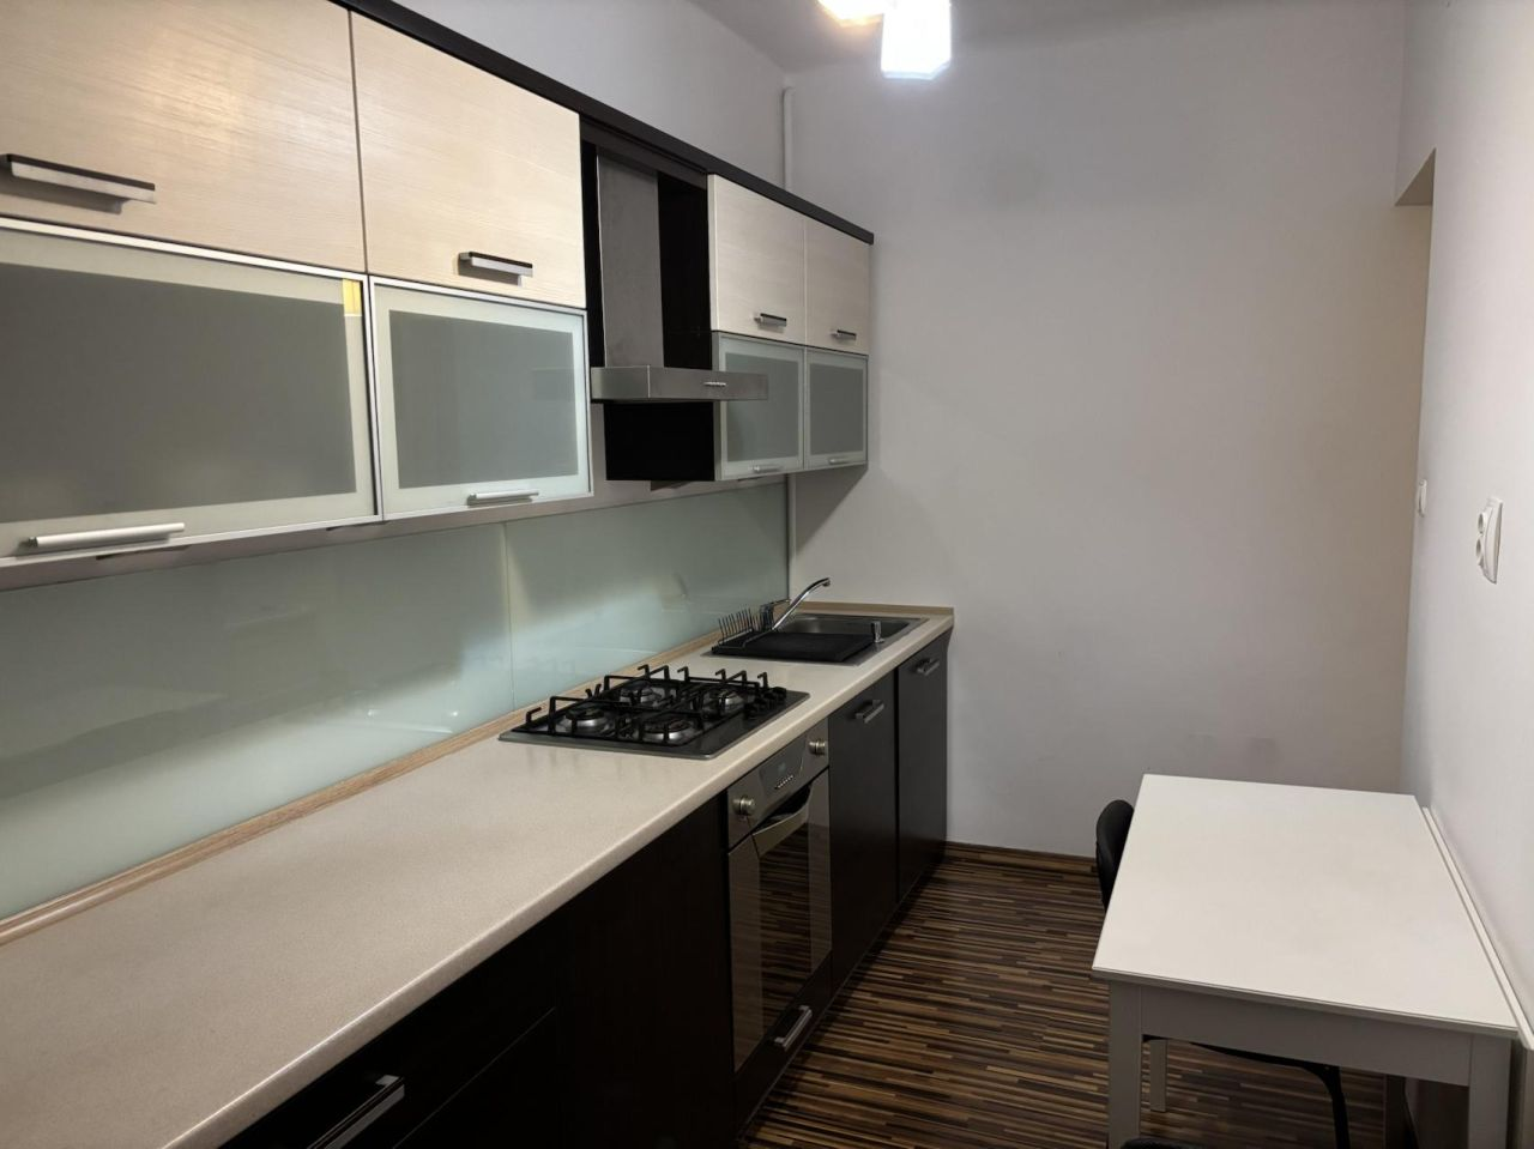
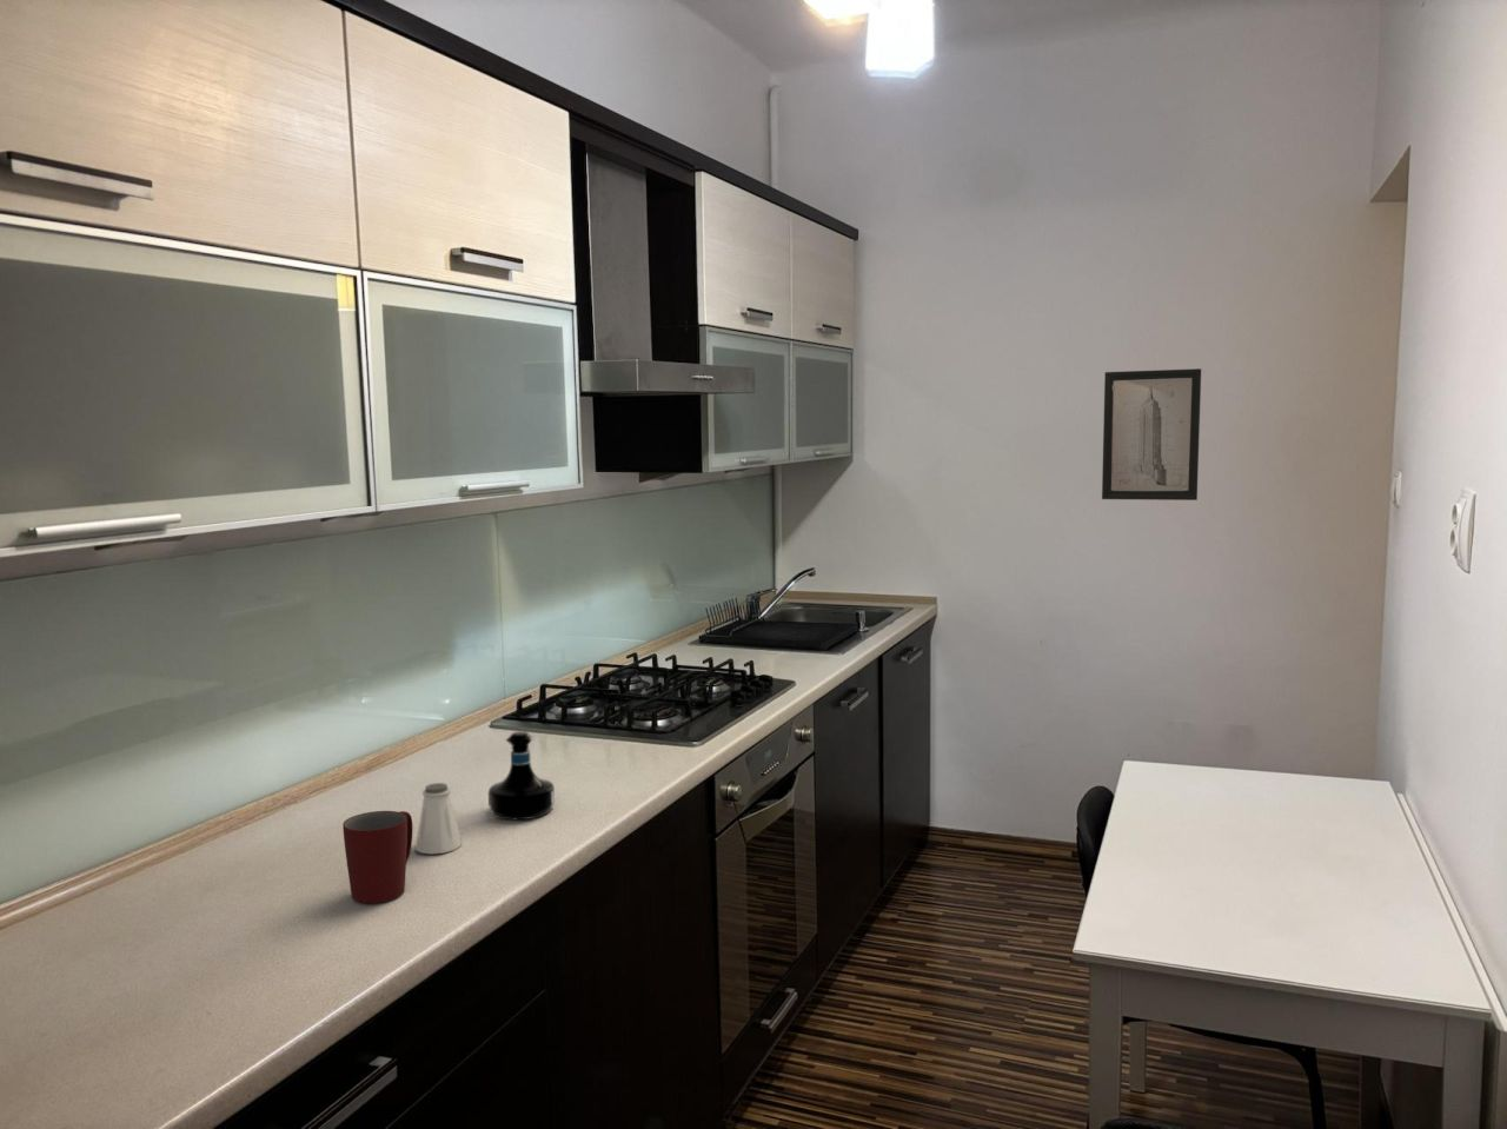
+ saltshaker (436, 816)
+ mug (384, 854)
+ tequila bottle (521, 771)
+ wall art (1150, 434)
